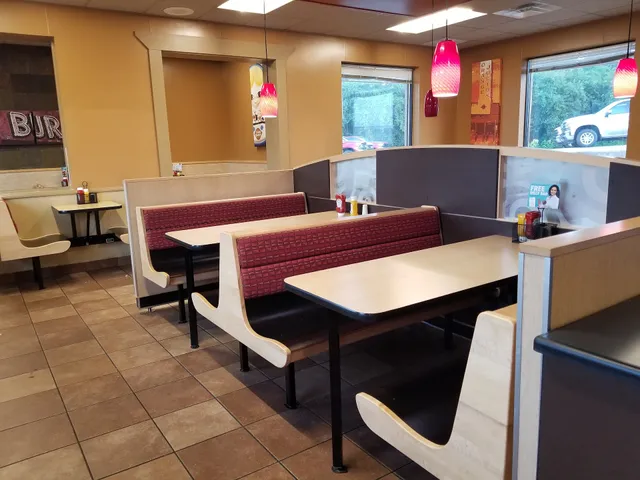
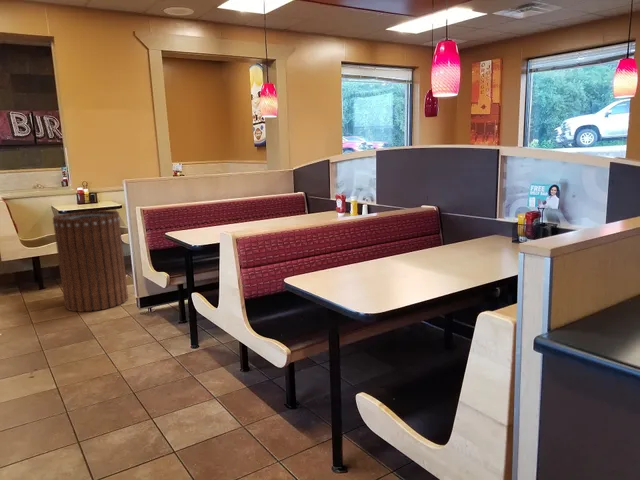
+ trash can (92, 259)
